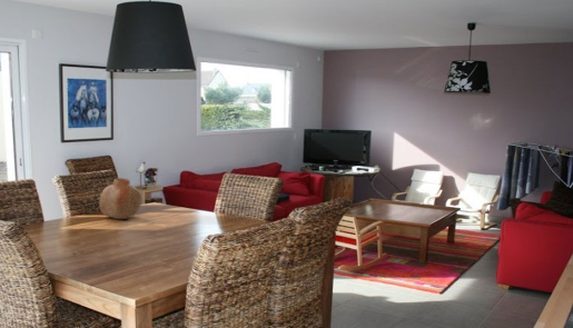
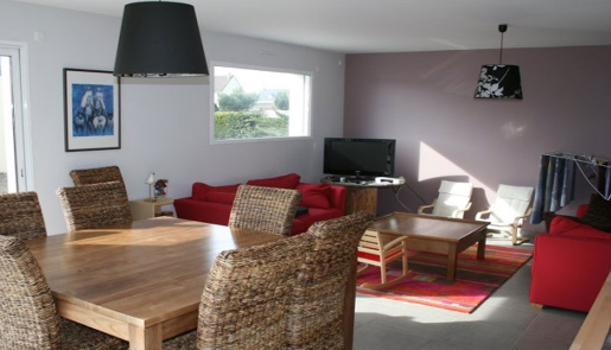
- vase (121, 198)
